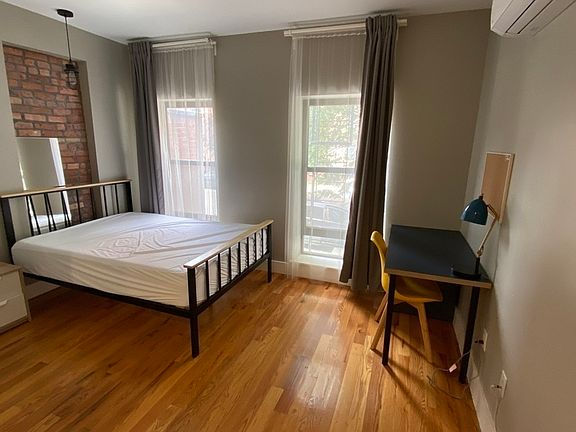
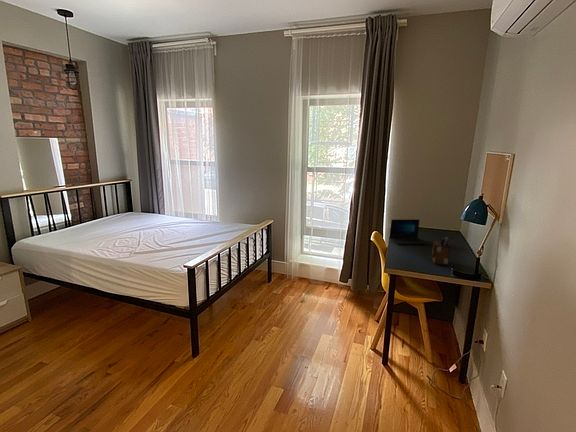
+ desk organizer (441, 249)
+ laptop (408, 231)
